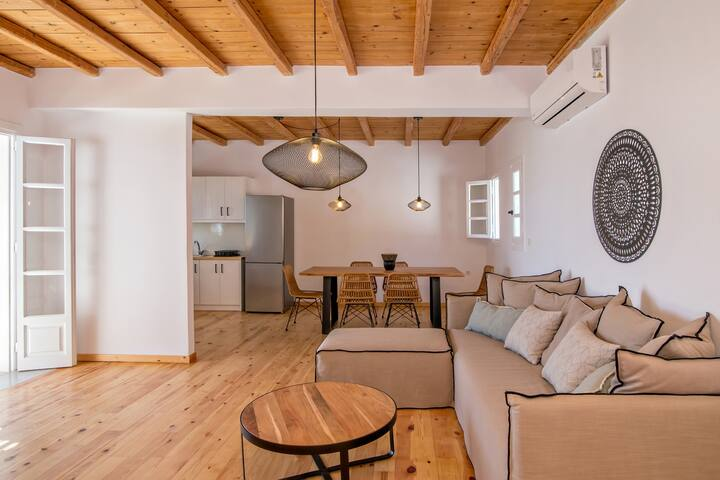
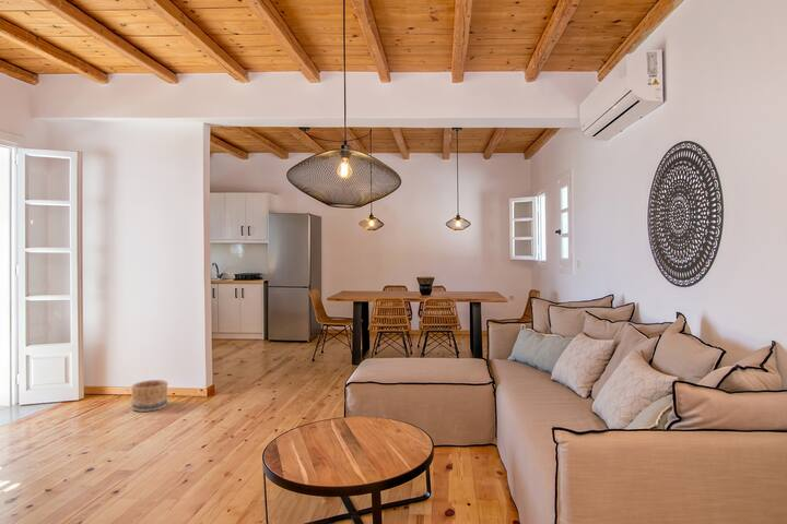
+ basket (150, 395)
